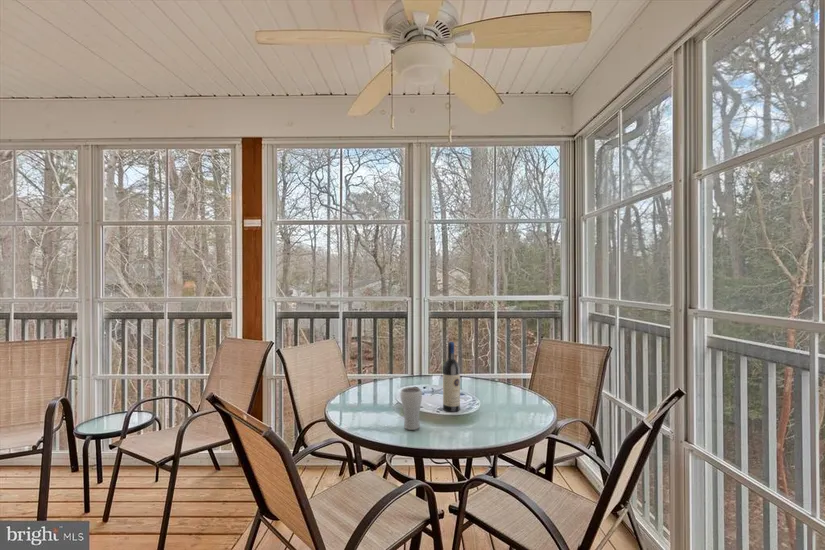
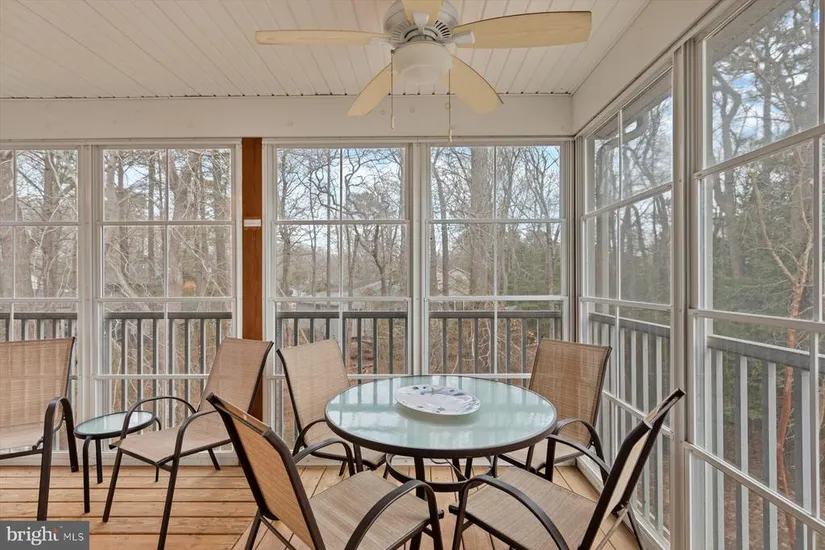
- wine bottle (451, 375)
- drinking glass (411, 408)
